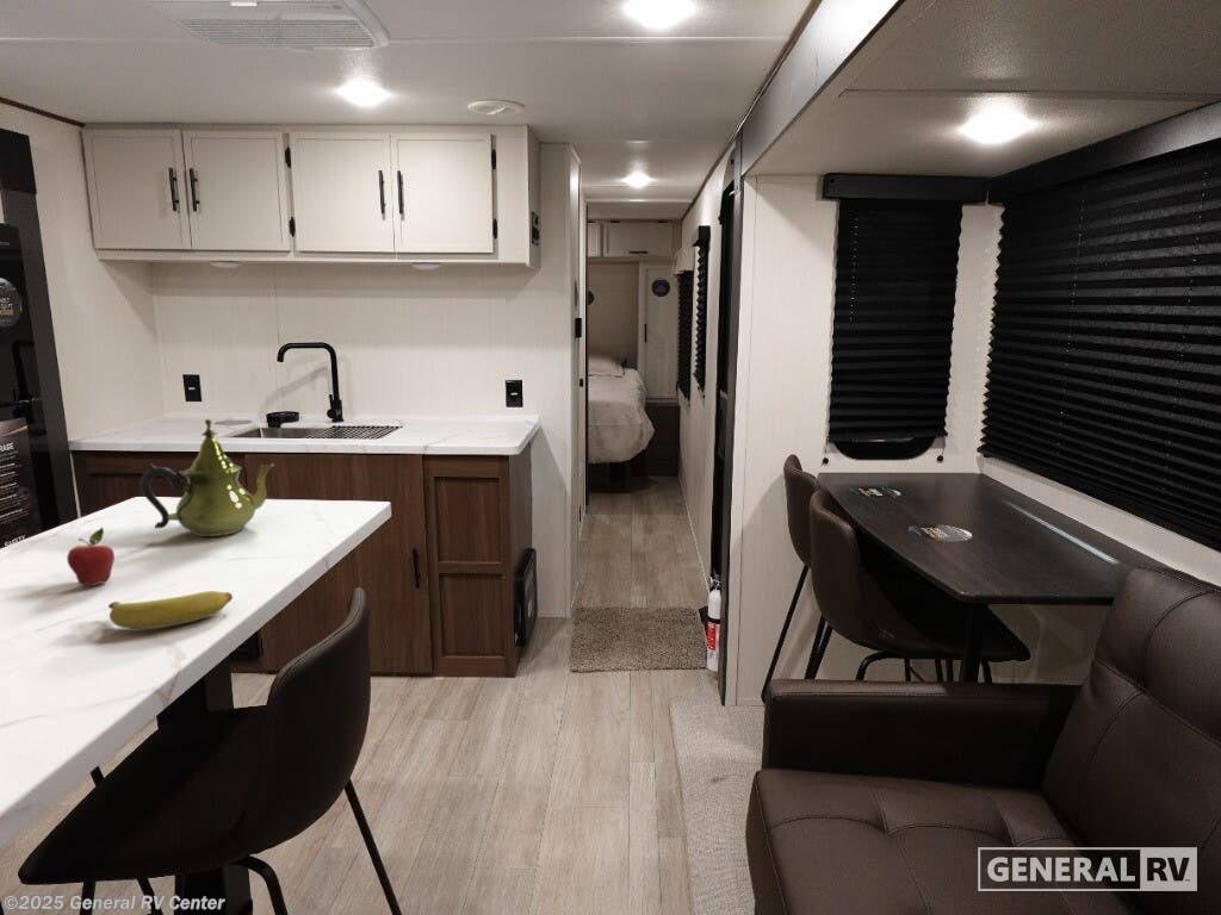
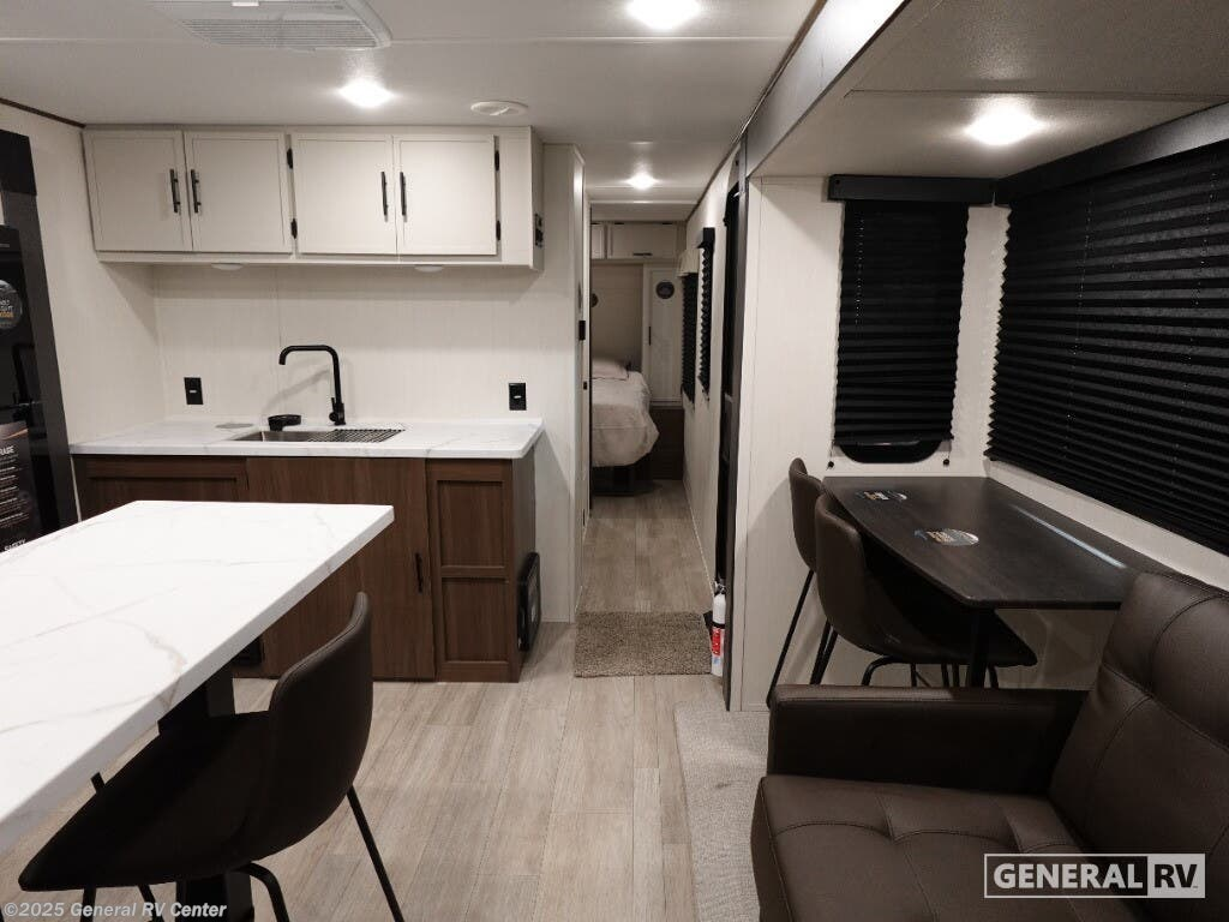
- fruit (91, 555)
- banana (171, 605)
- teapot (210, 475)
